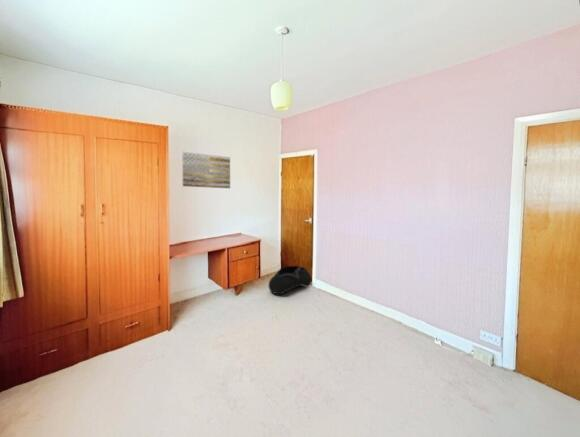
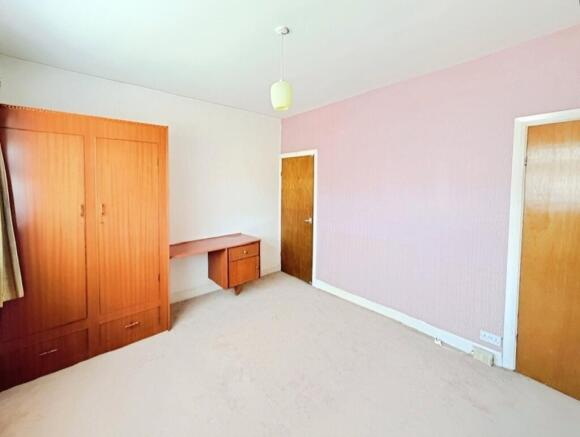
- bag (291, 278)
- wall art (207, 171)
